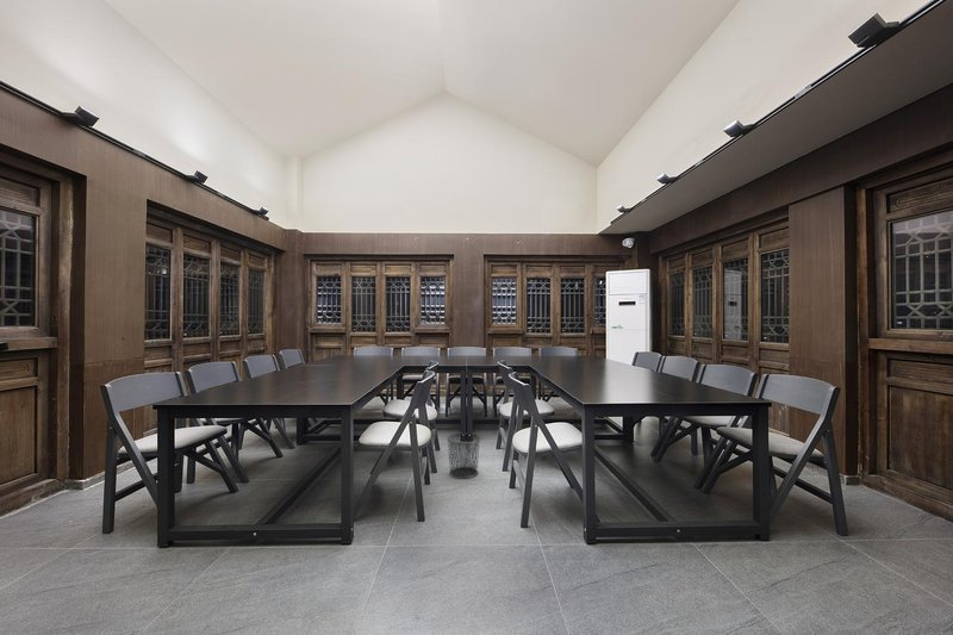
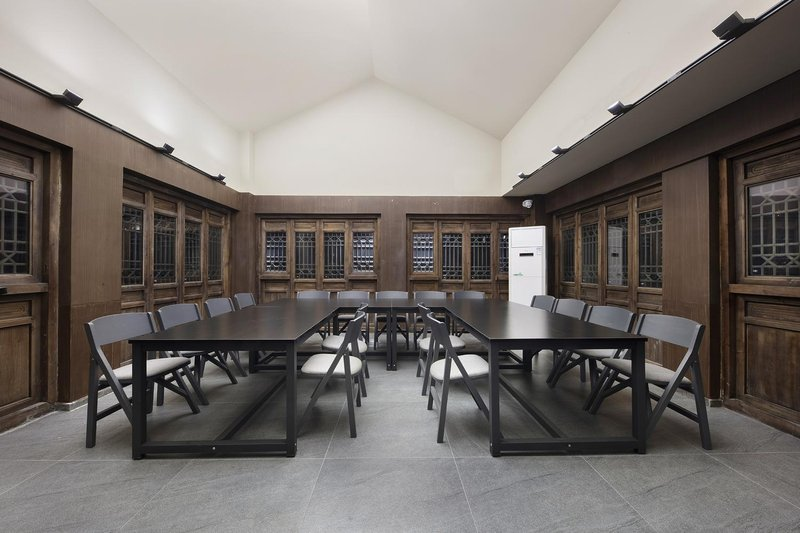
- waste bin (463, 454)
